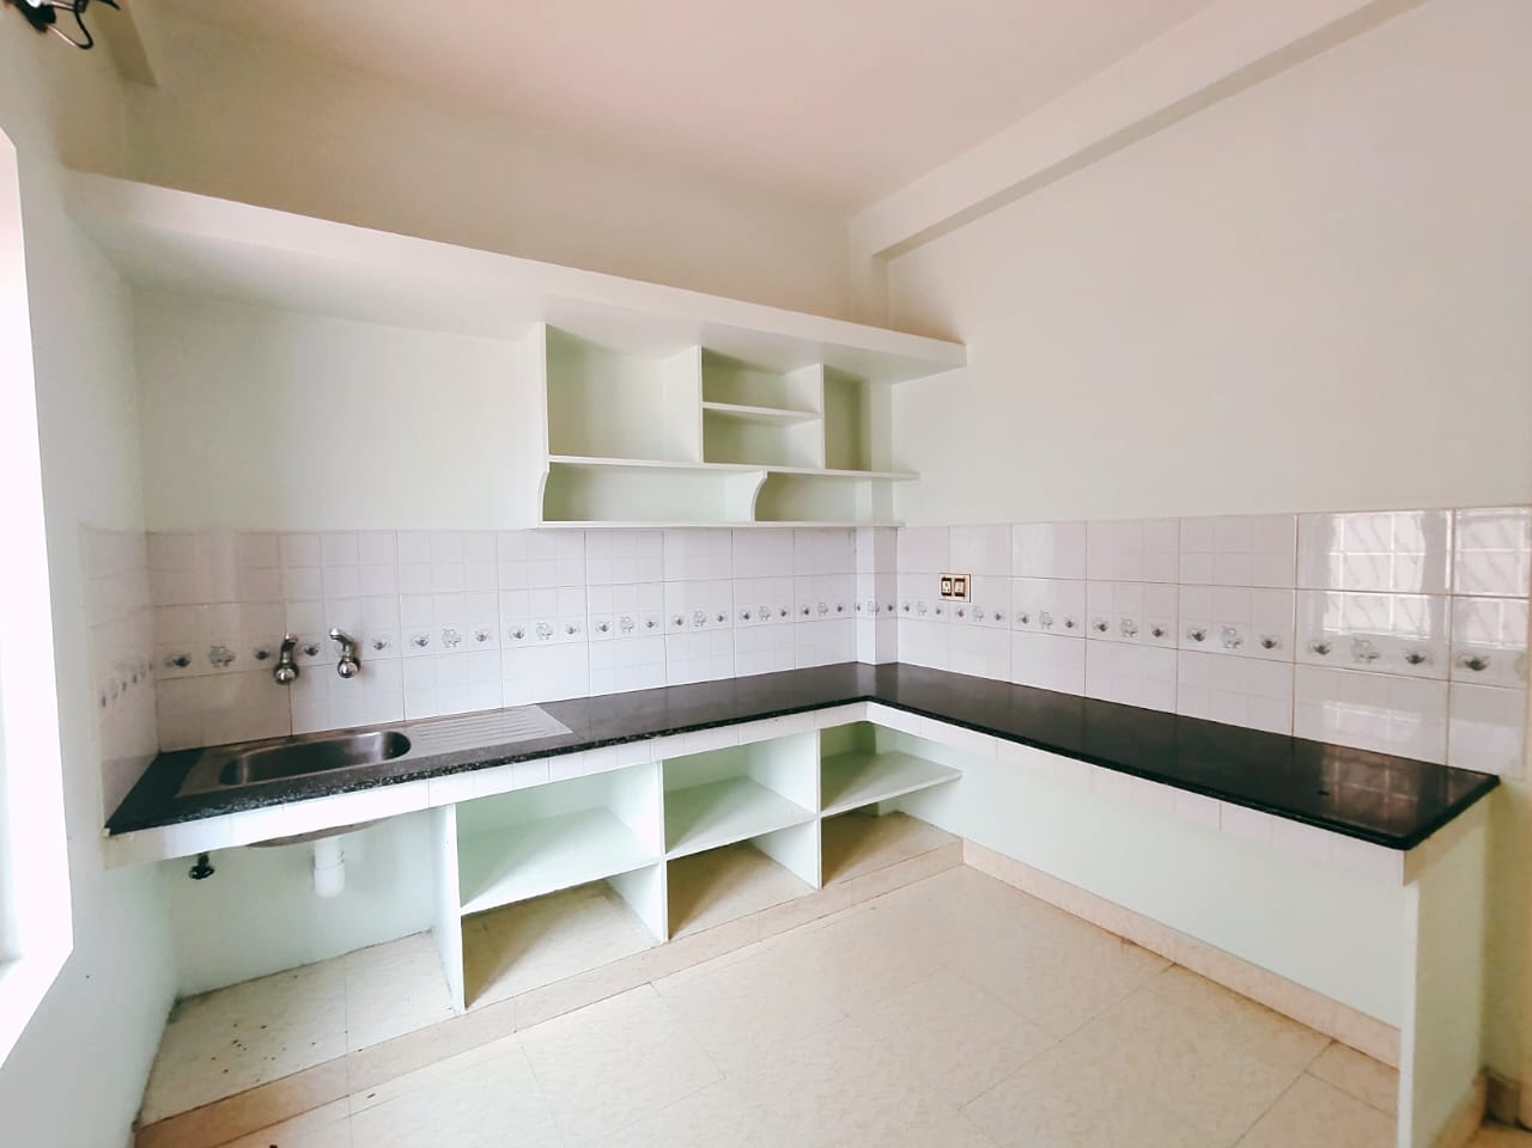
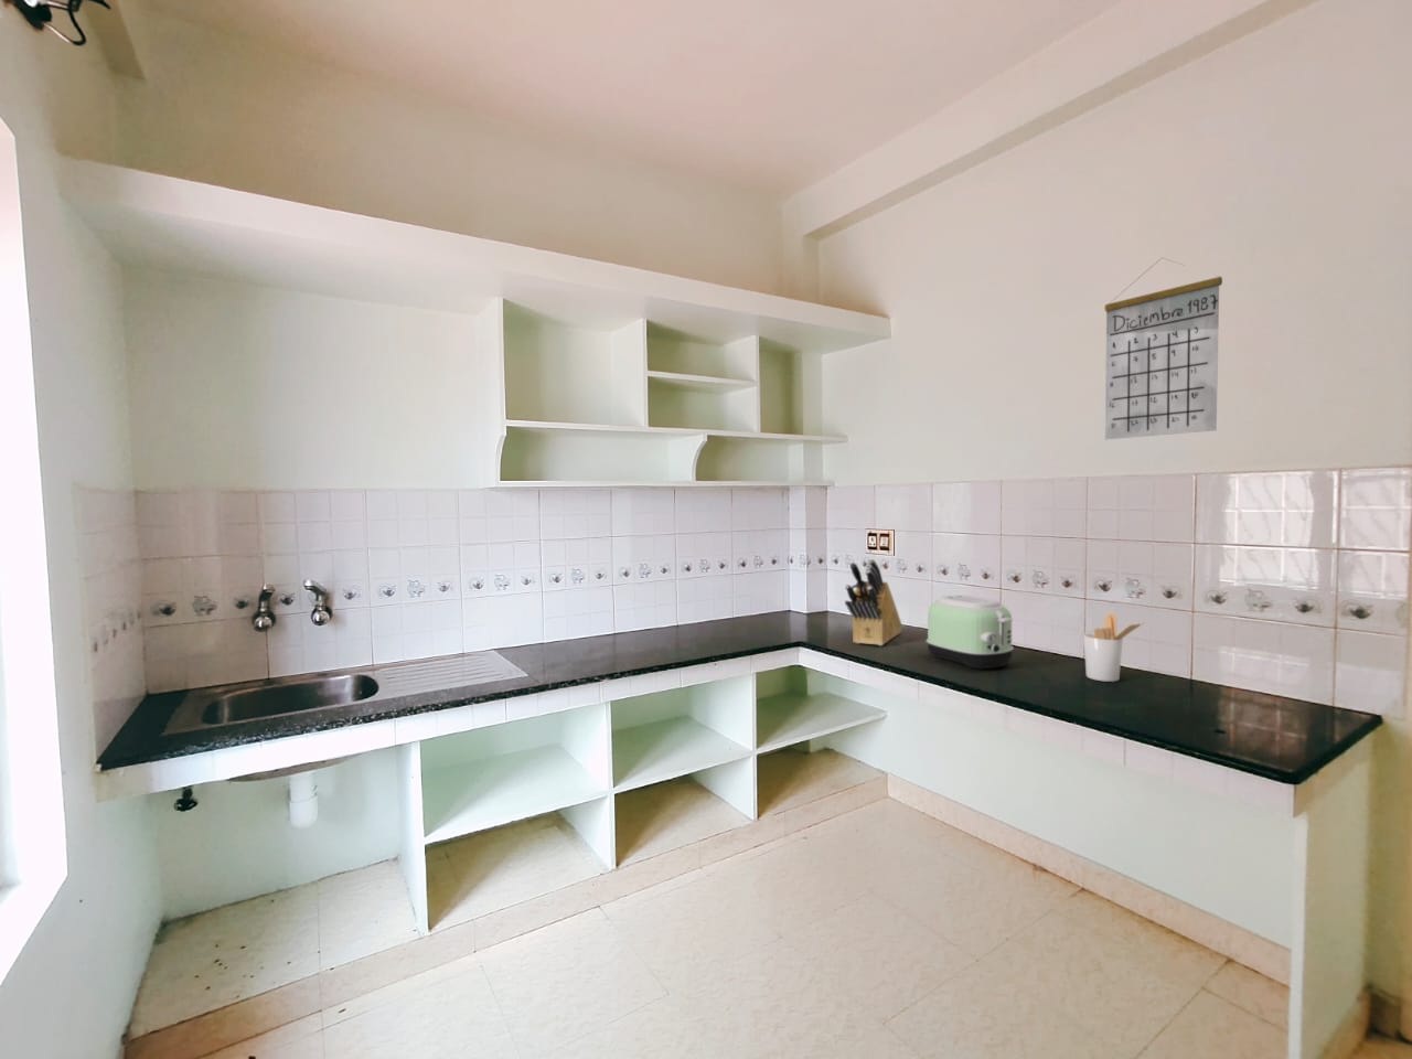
+ utensil holder (1112, 647)
+ knife block (874, 597)
+ toaster (971, 630)
+ calendar (1159, 346)
